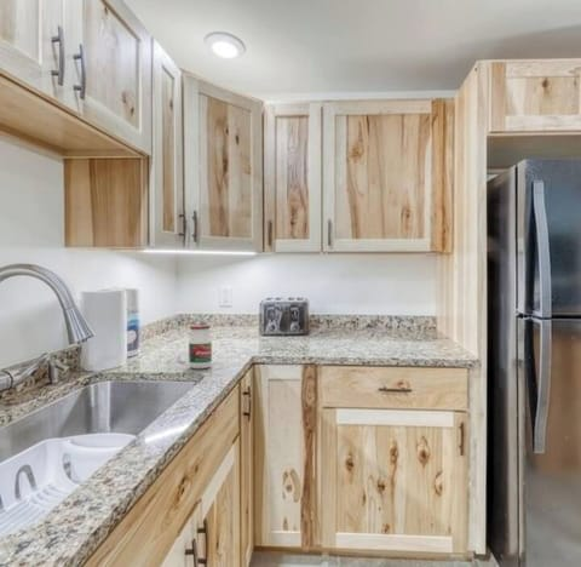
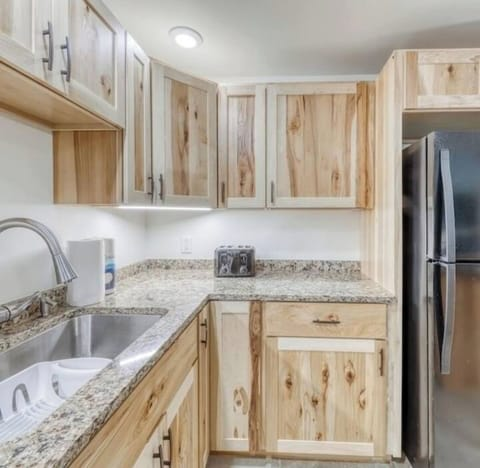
- jar (200, 346)
